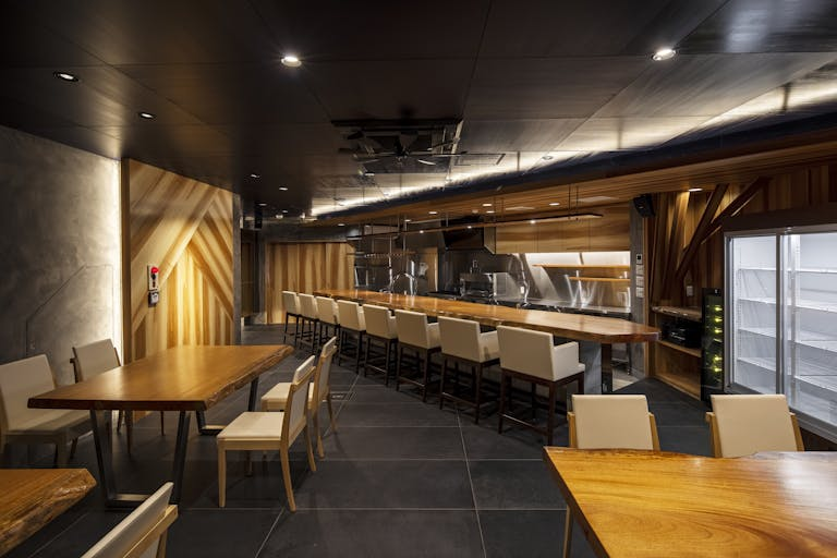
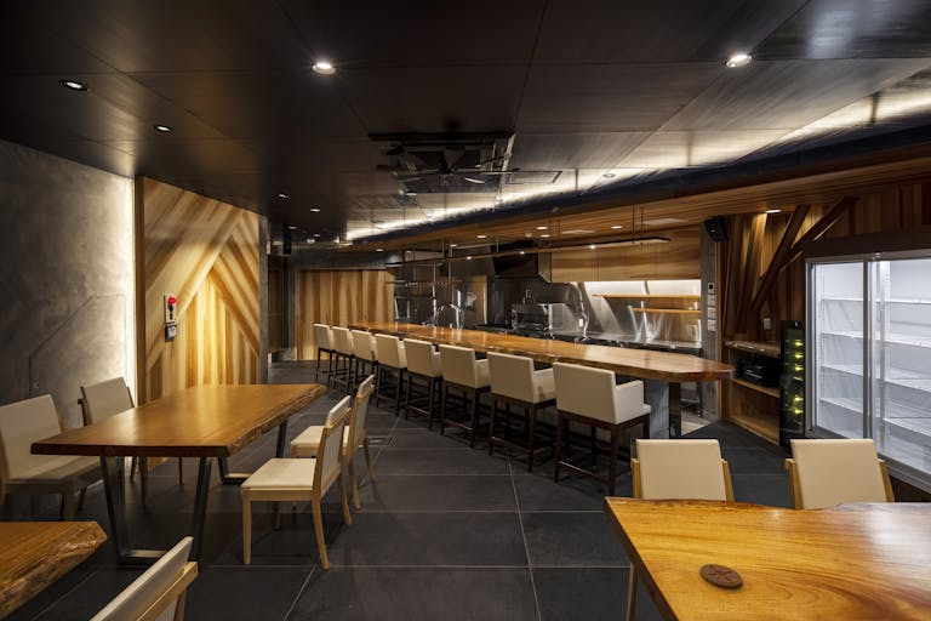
+ coaster (720, 575)
